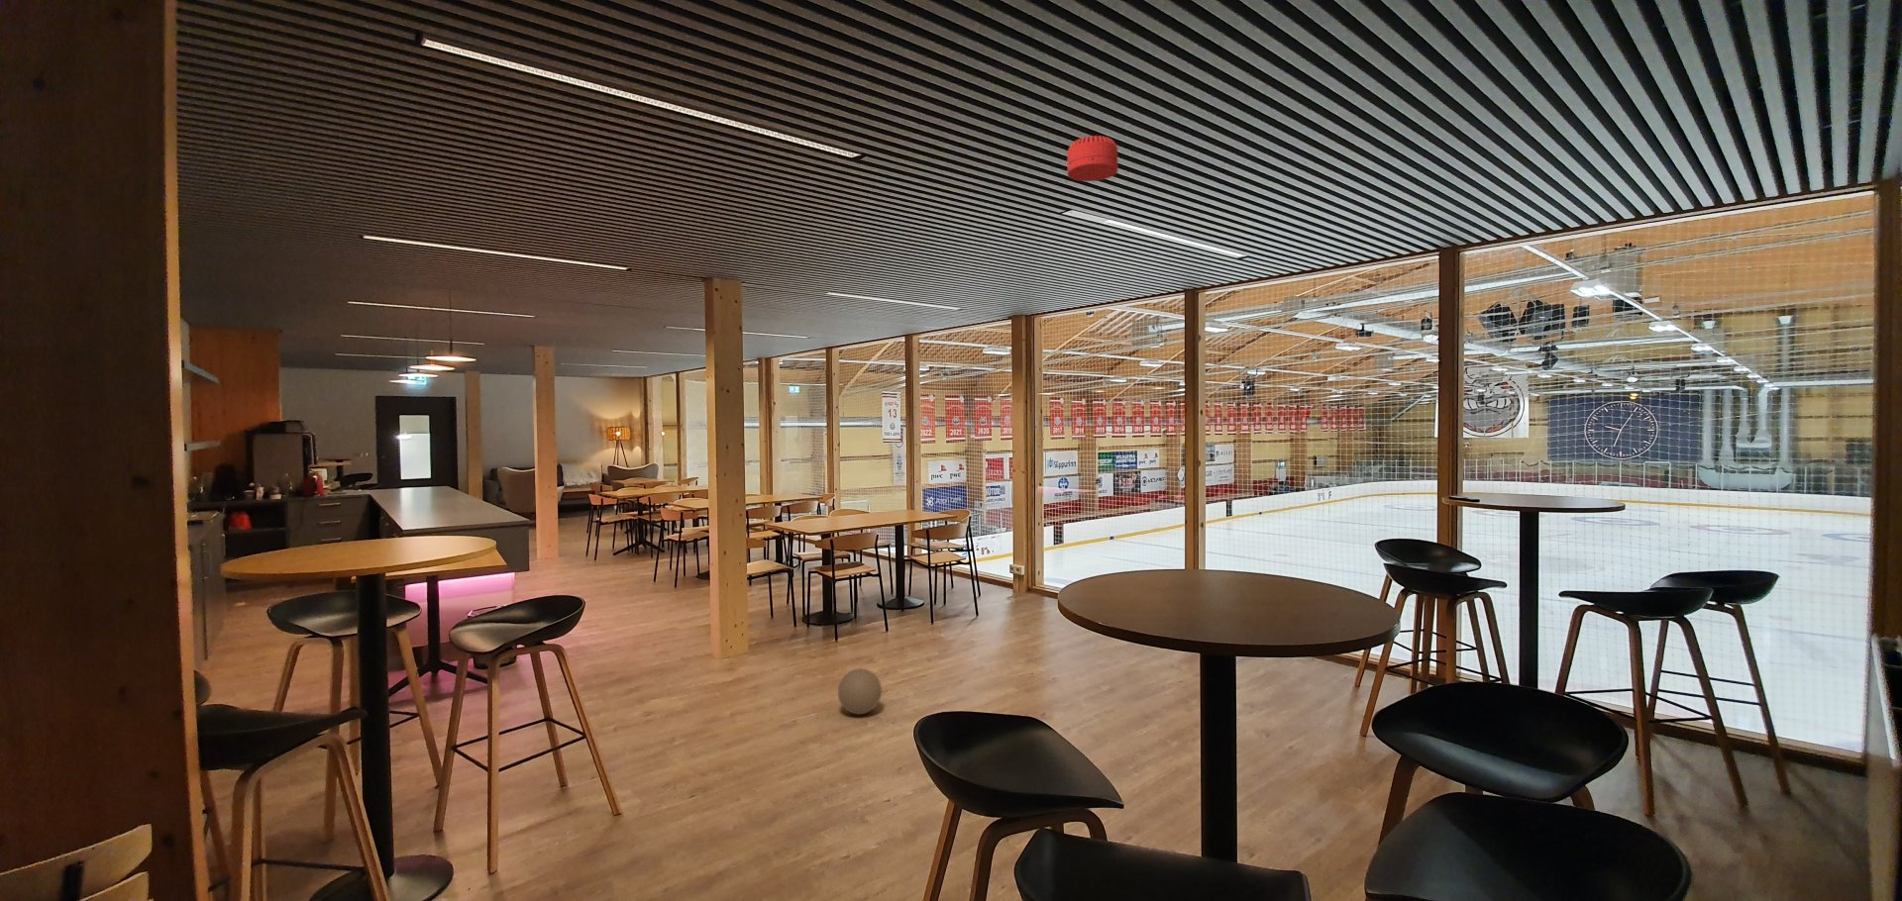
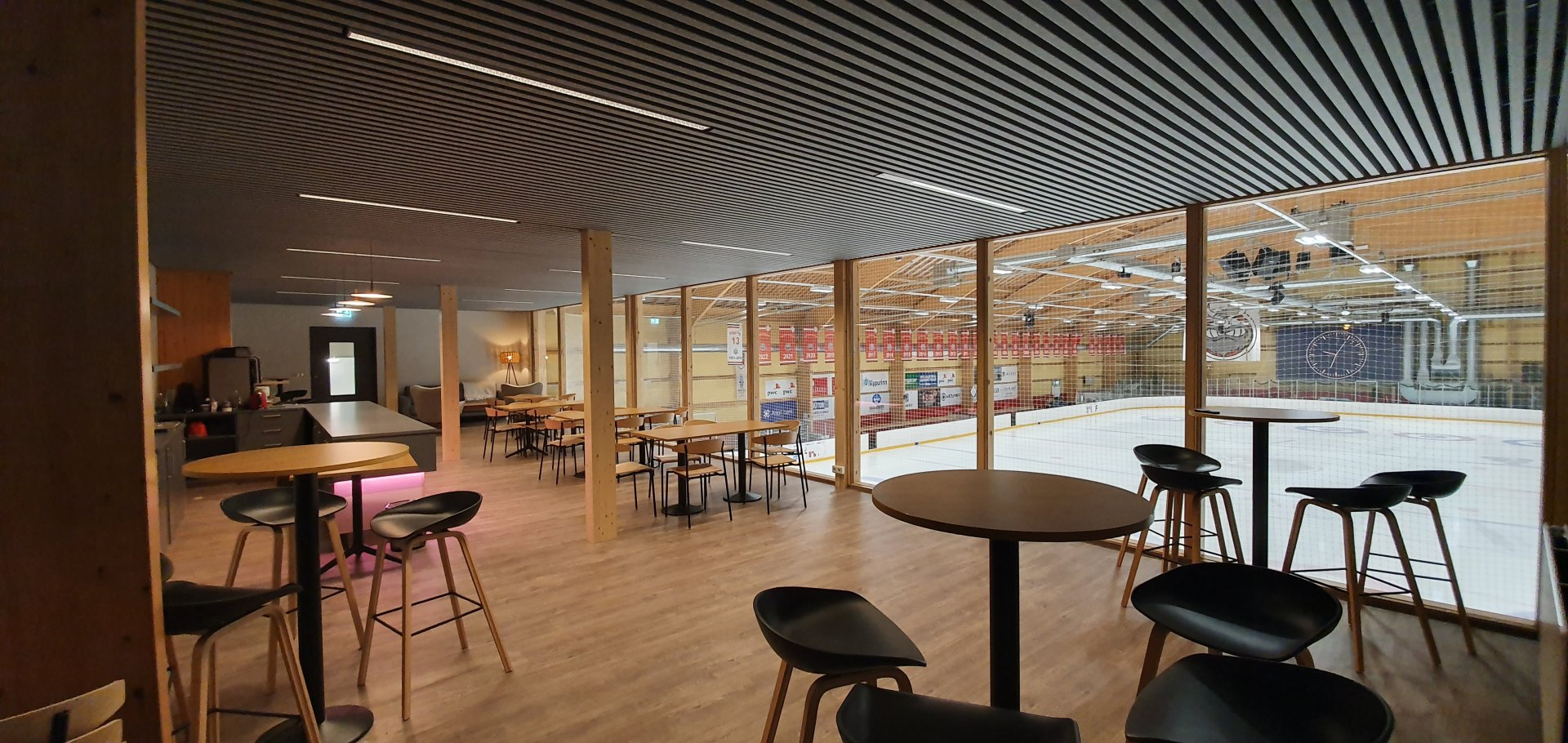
- smoke detector (1092, 158)
- ball (861, 690)
